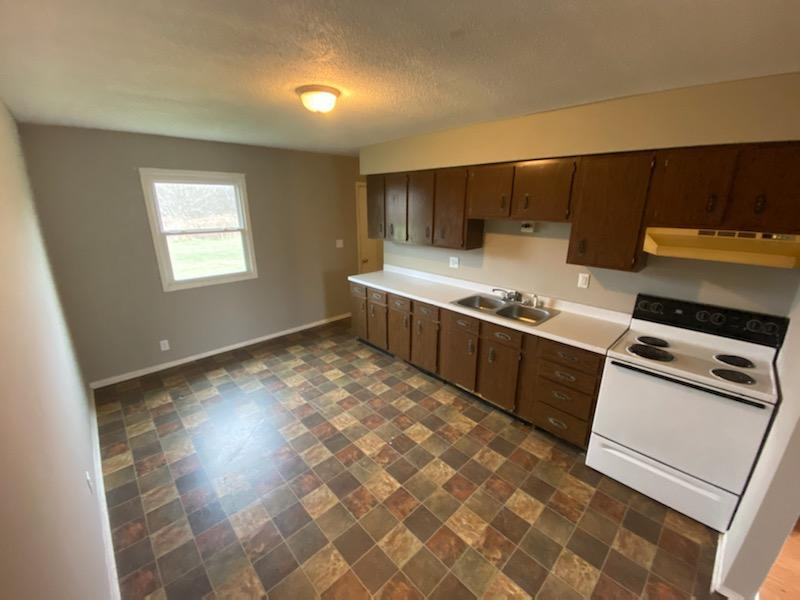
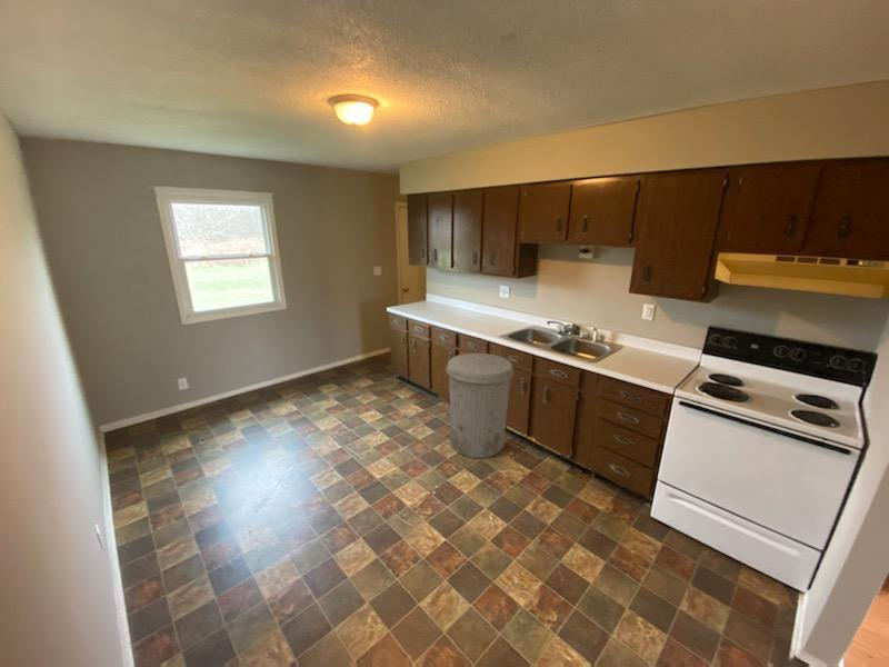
+ trash can (478, 402)
